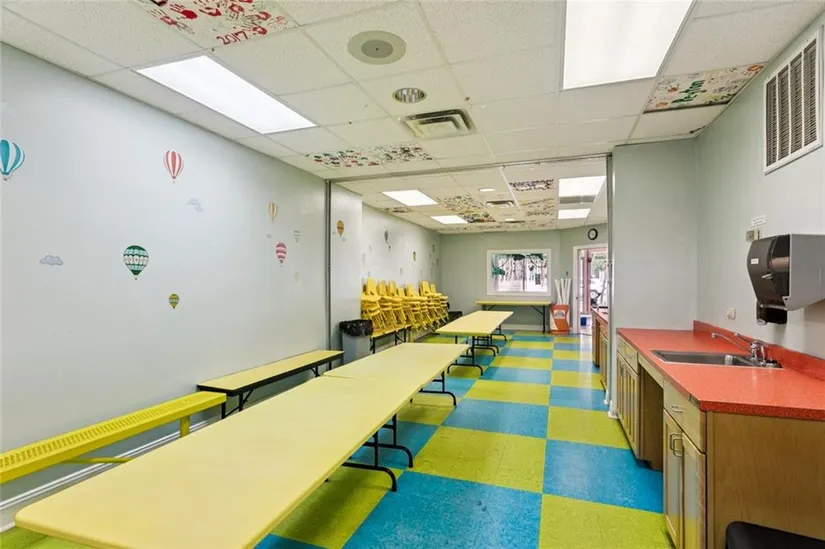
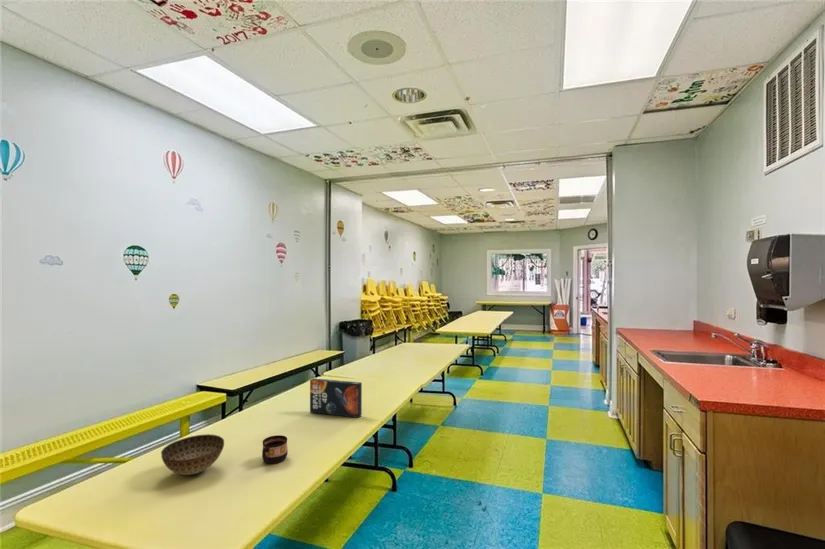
+ game box (335, 397)
+ cup (273, 449)
+ bowl (193, 458)
